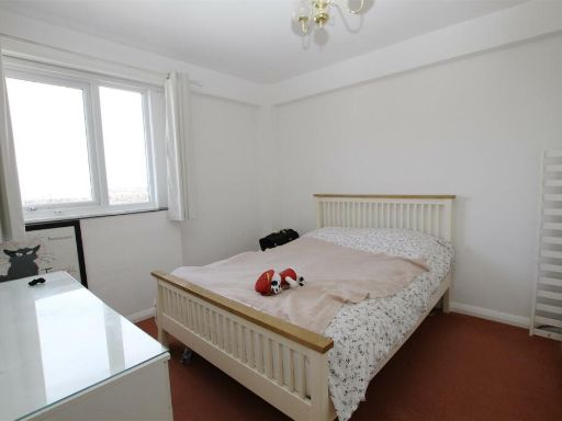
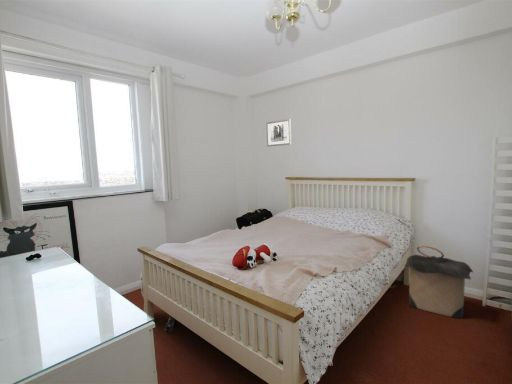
+ wall art (278, 133)
+ laundry hamper (437, 276)
